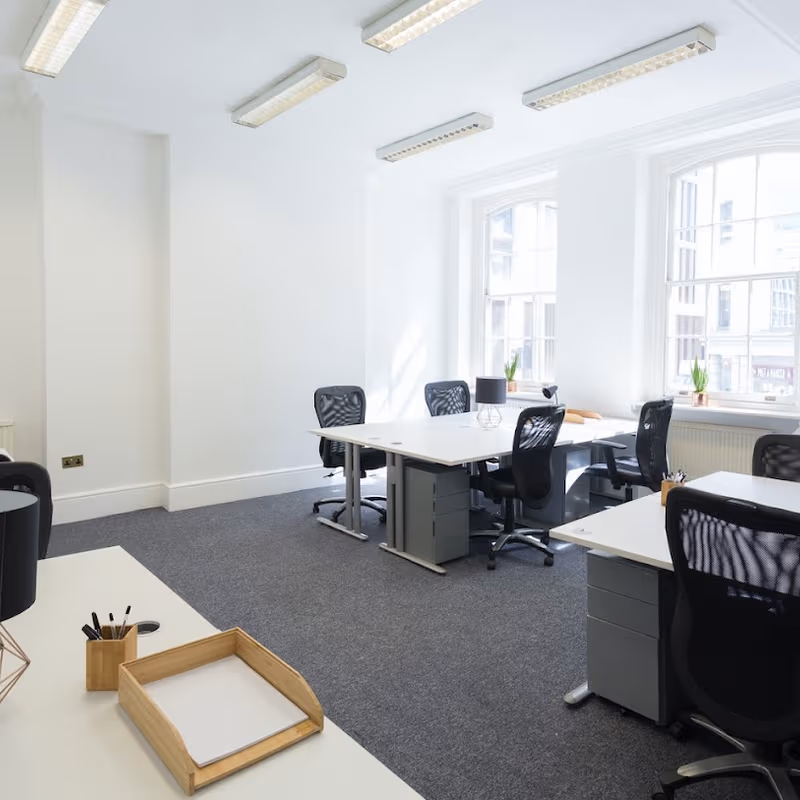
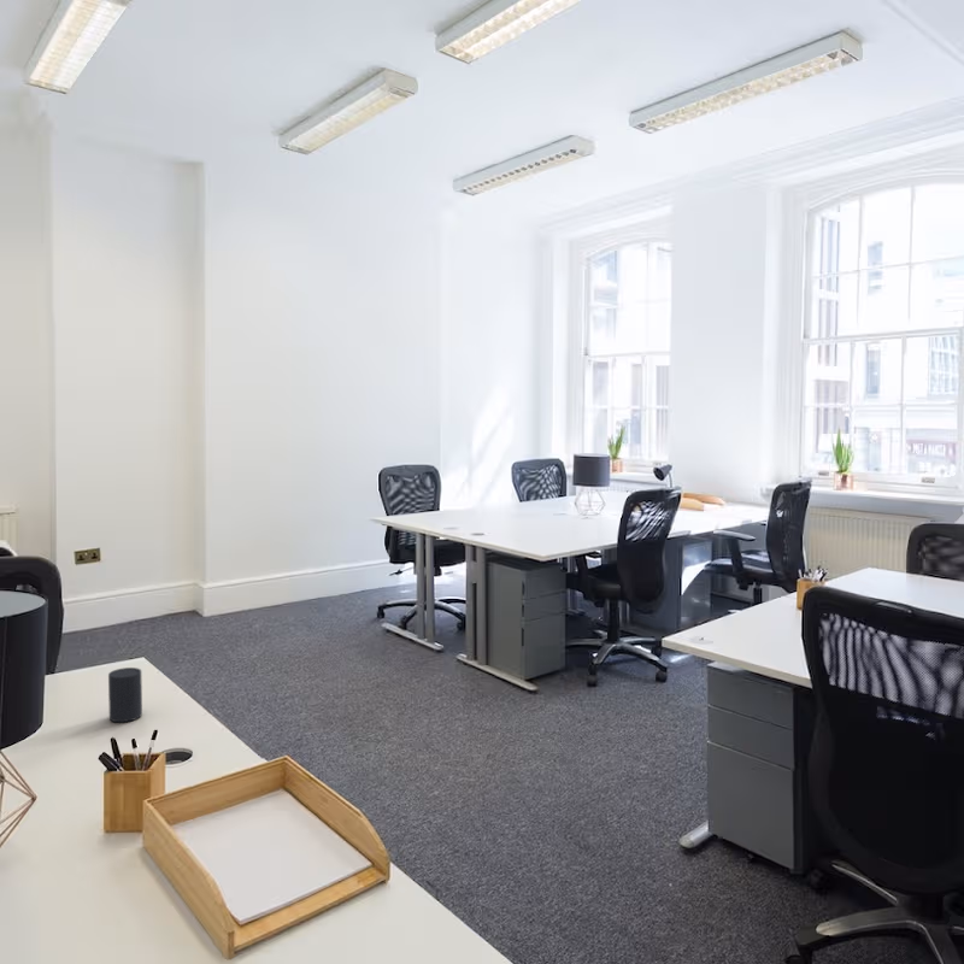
+ cup (125, 694)
